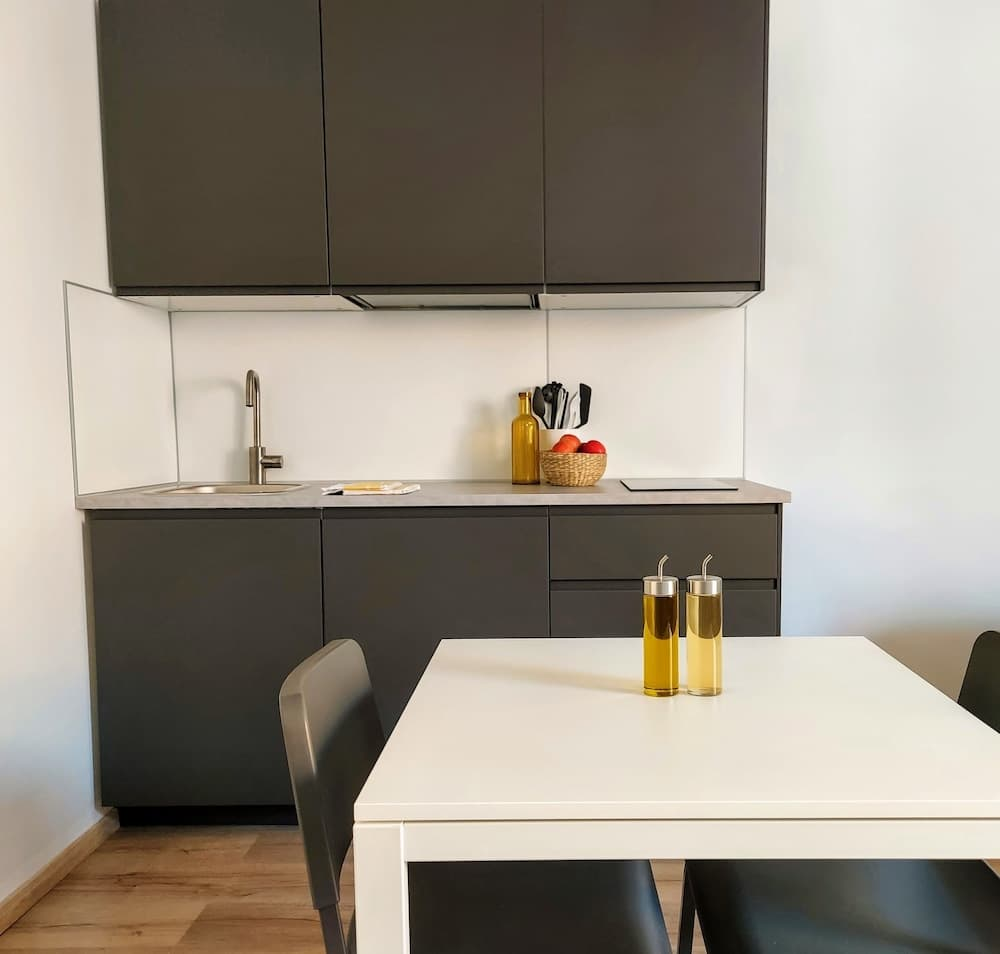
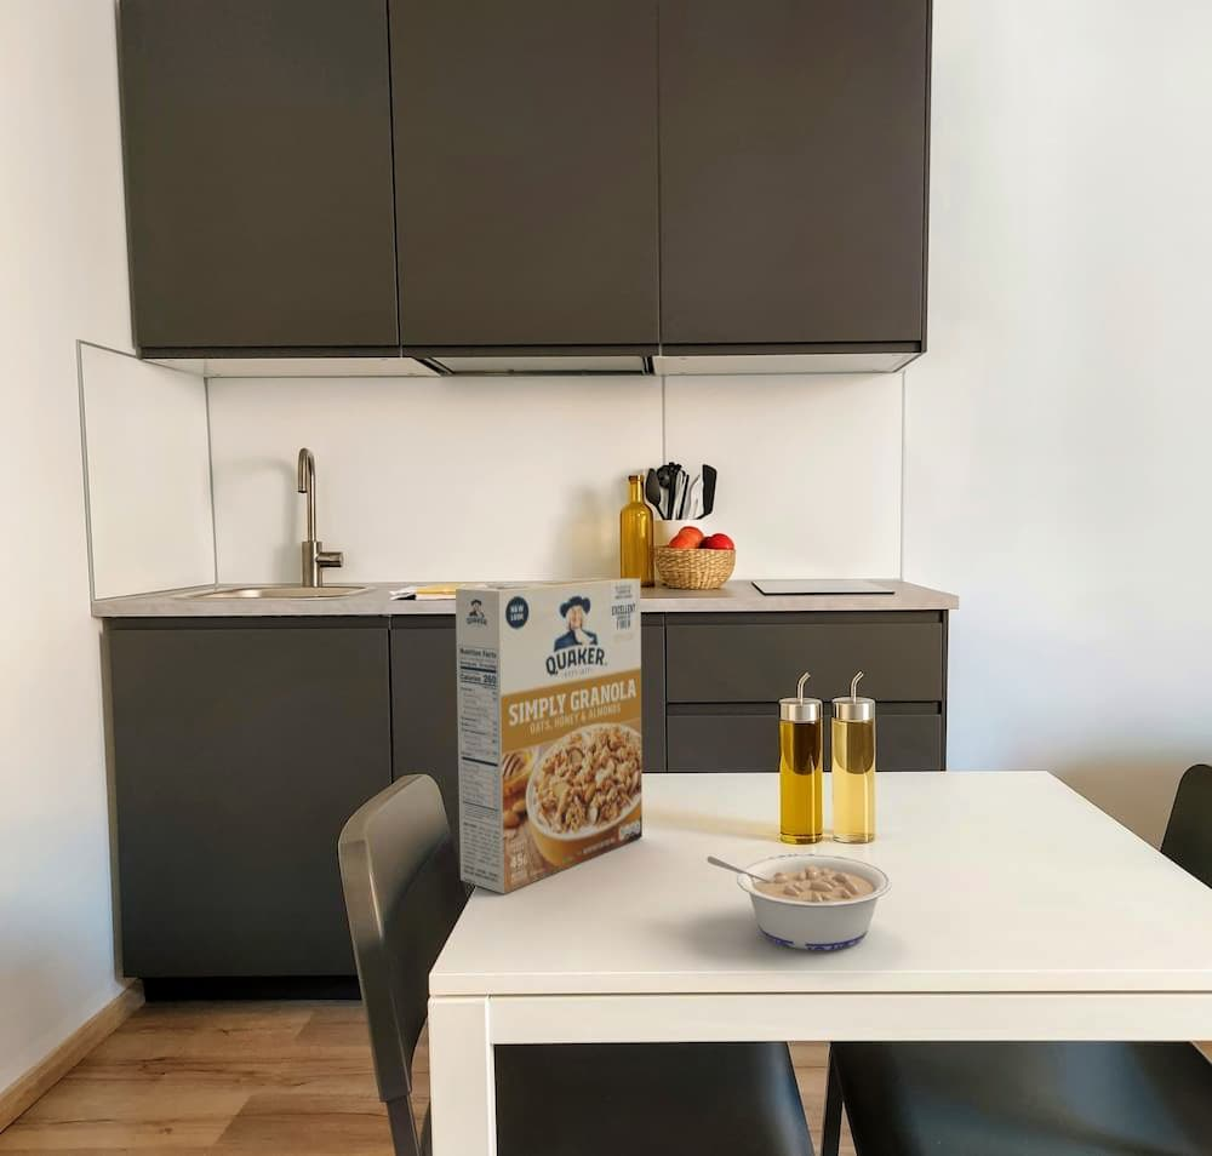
+ cereal box (555, 721)
+ legume (807, 899)
